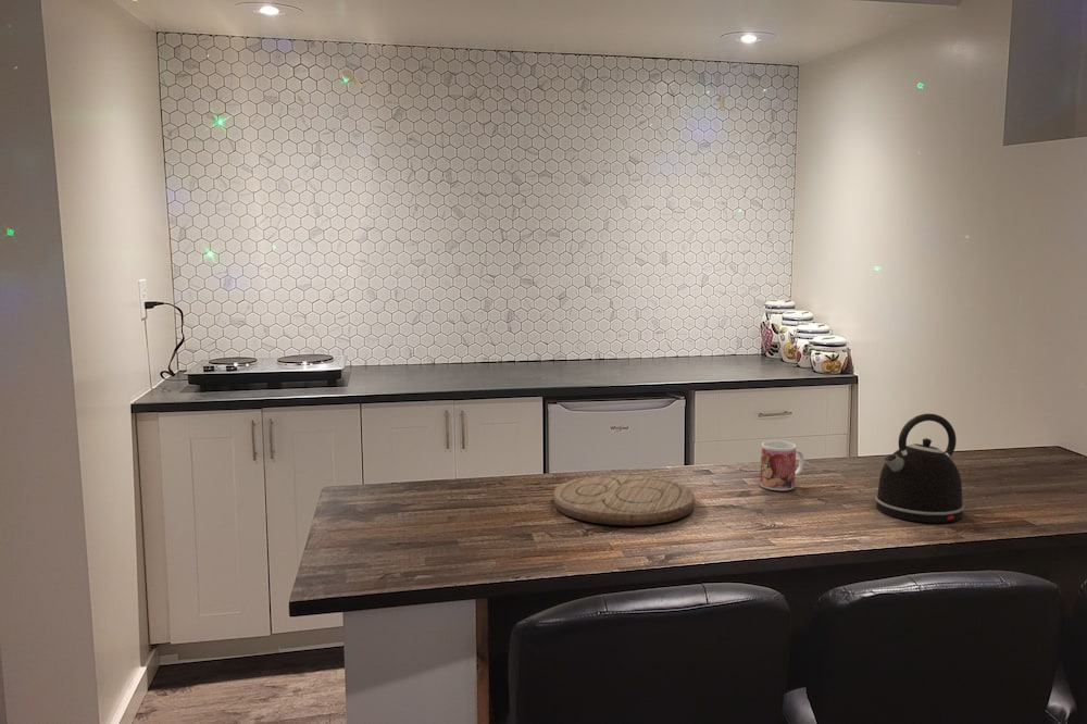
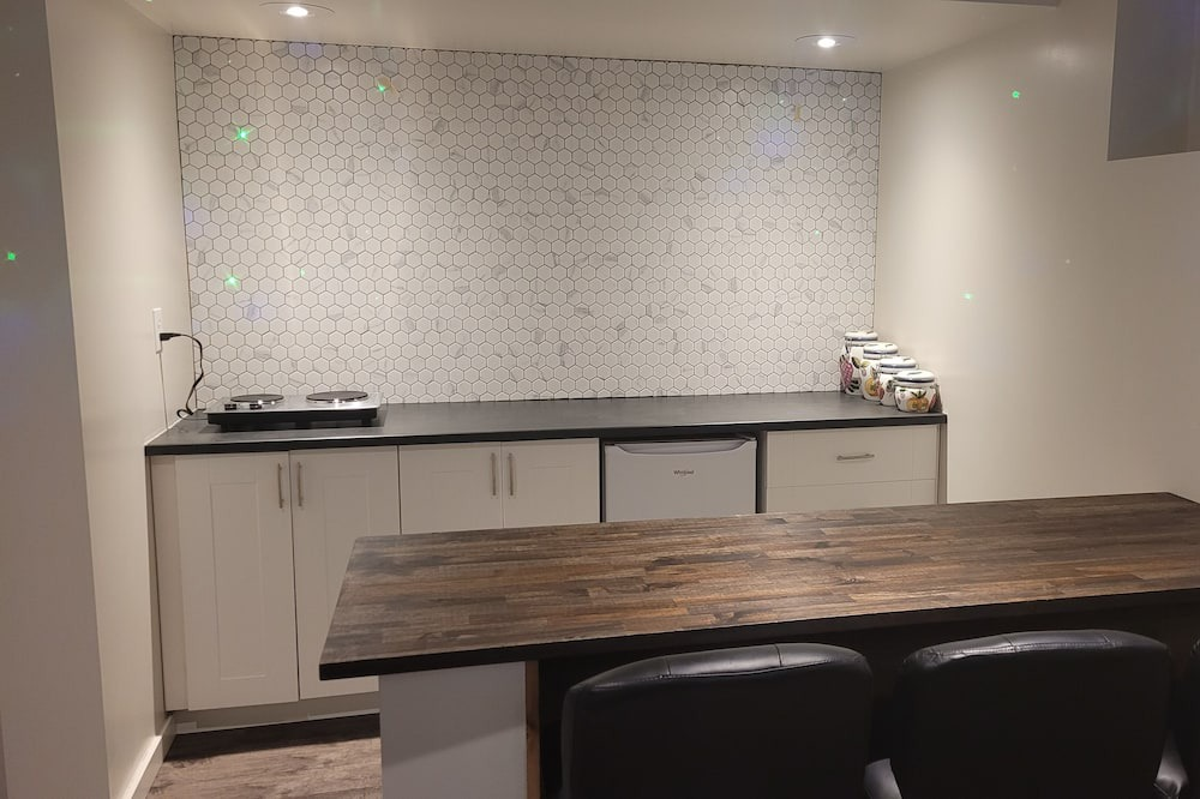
- mug (785, 464)
- kettle (921, 462)
- cutting board (623, 498)
